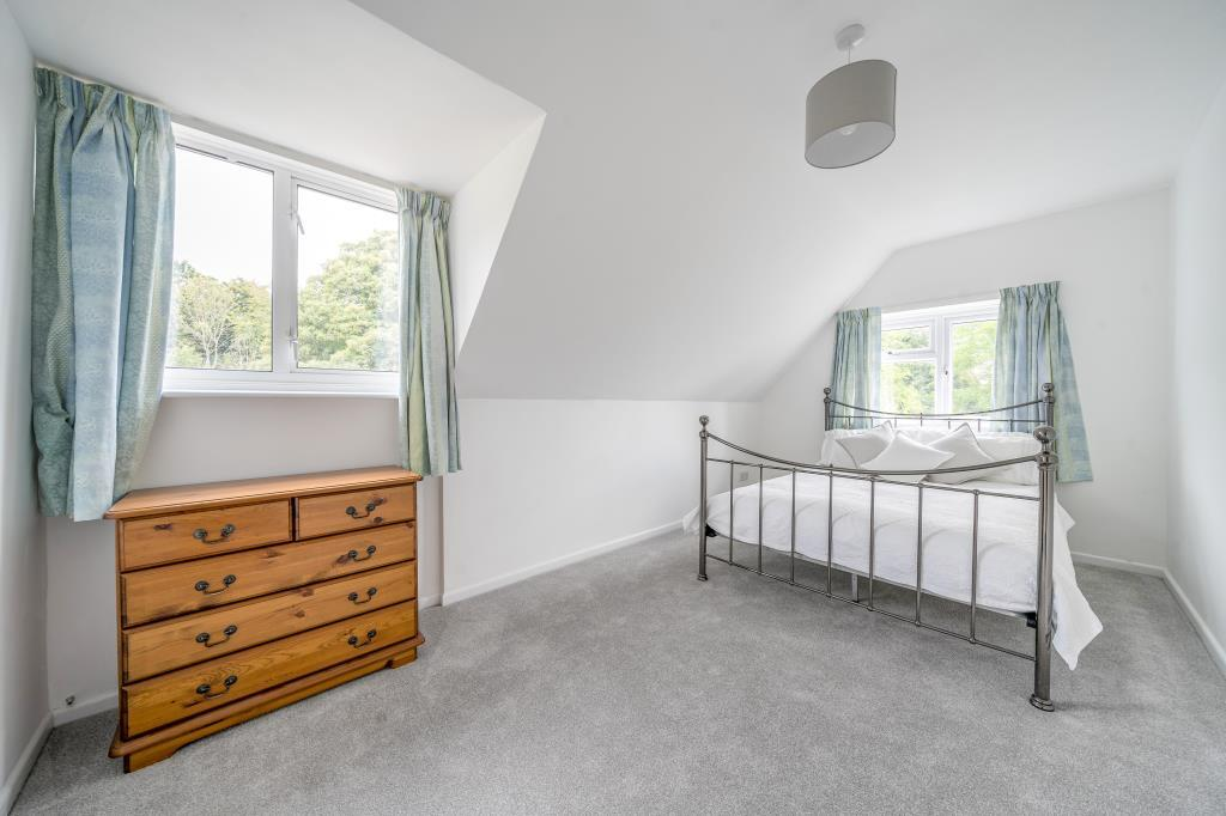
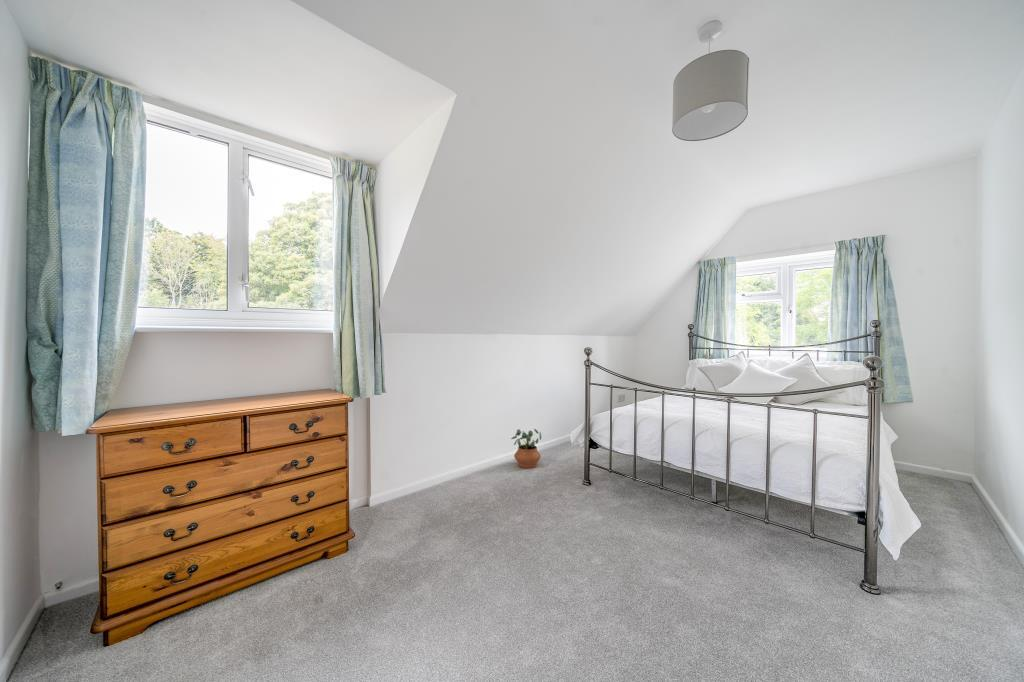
+ potted plant (524, 446)
